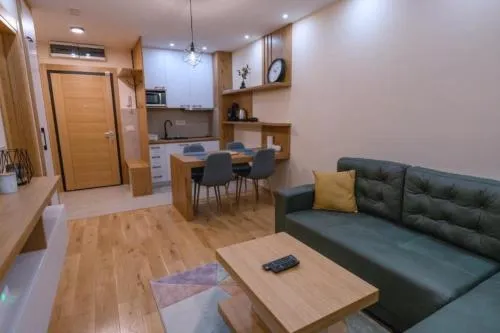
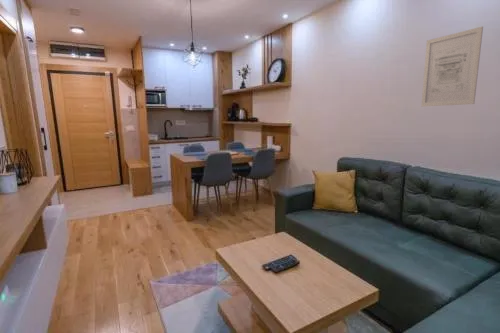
+ wall art (449, 70)
